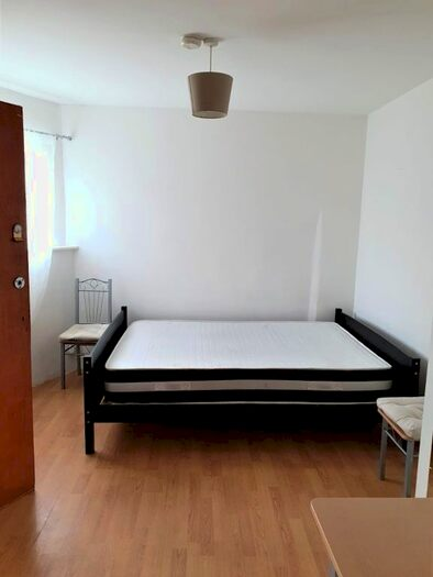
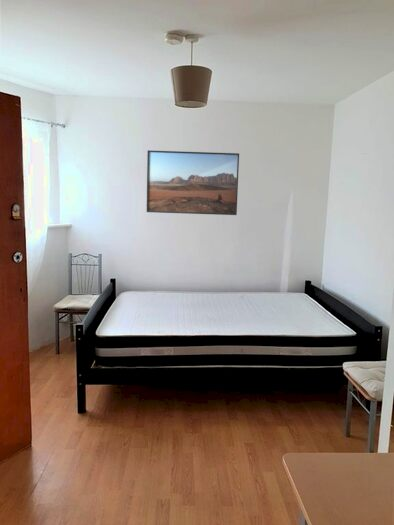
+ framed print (192, 183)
